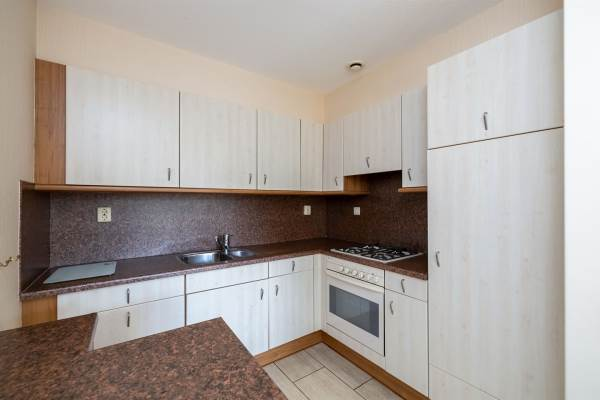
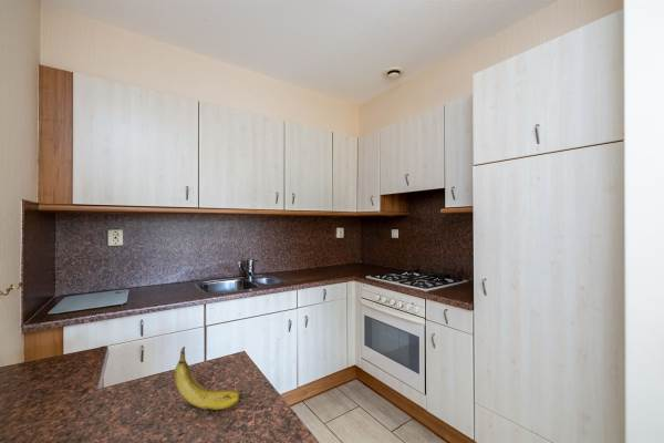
+ fruit (203, 387)
